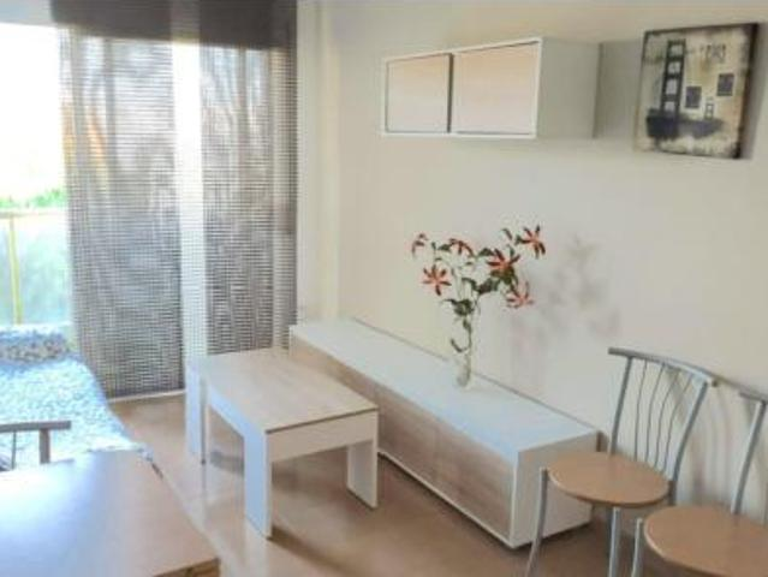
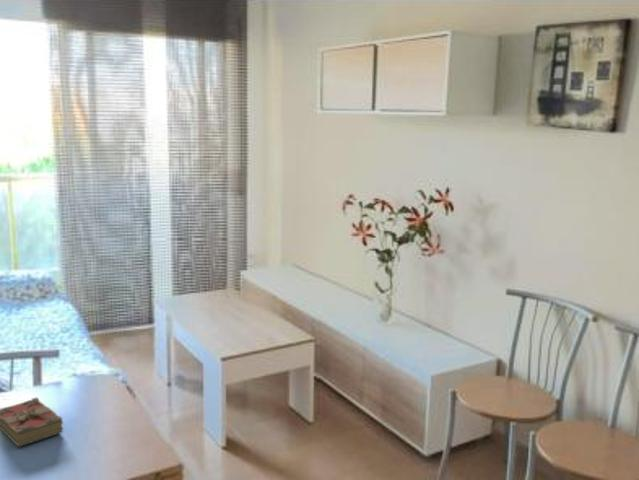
+ book (28, 419)
